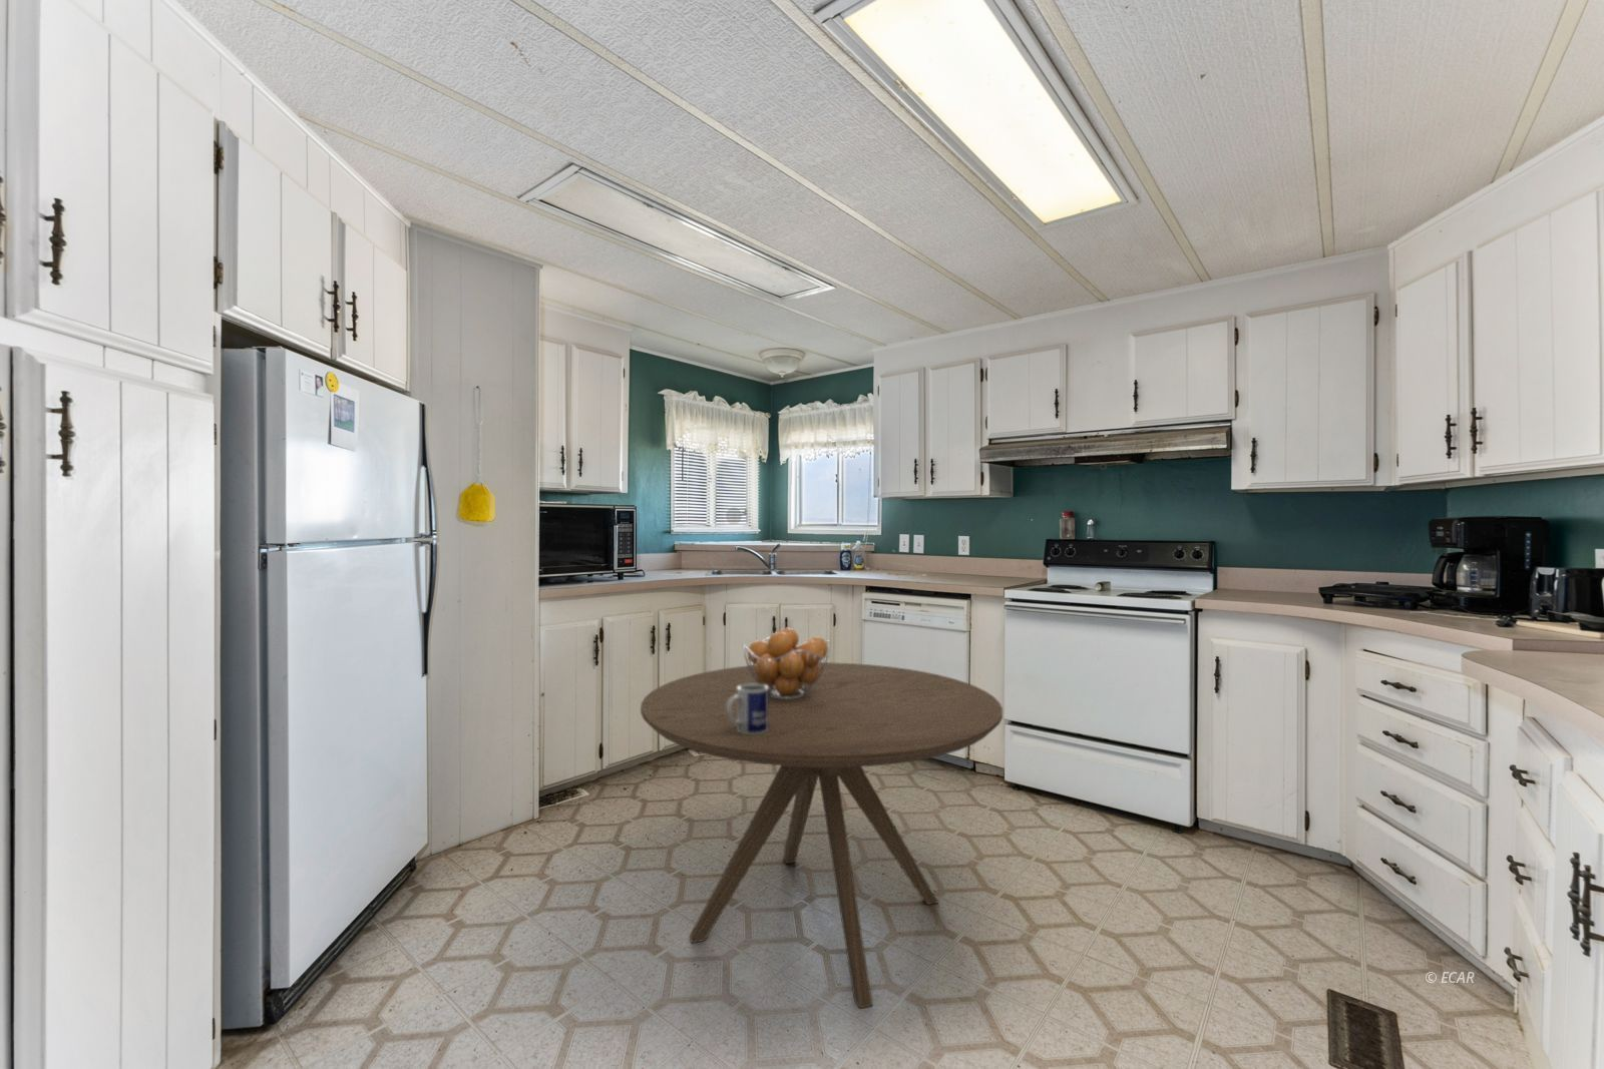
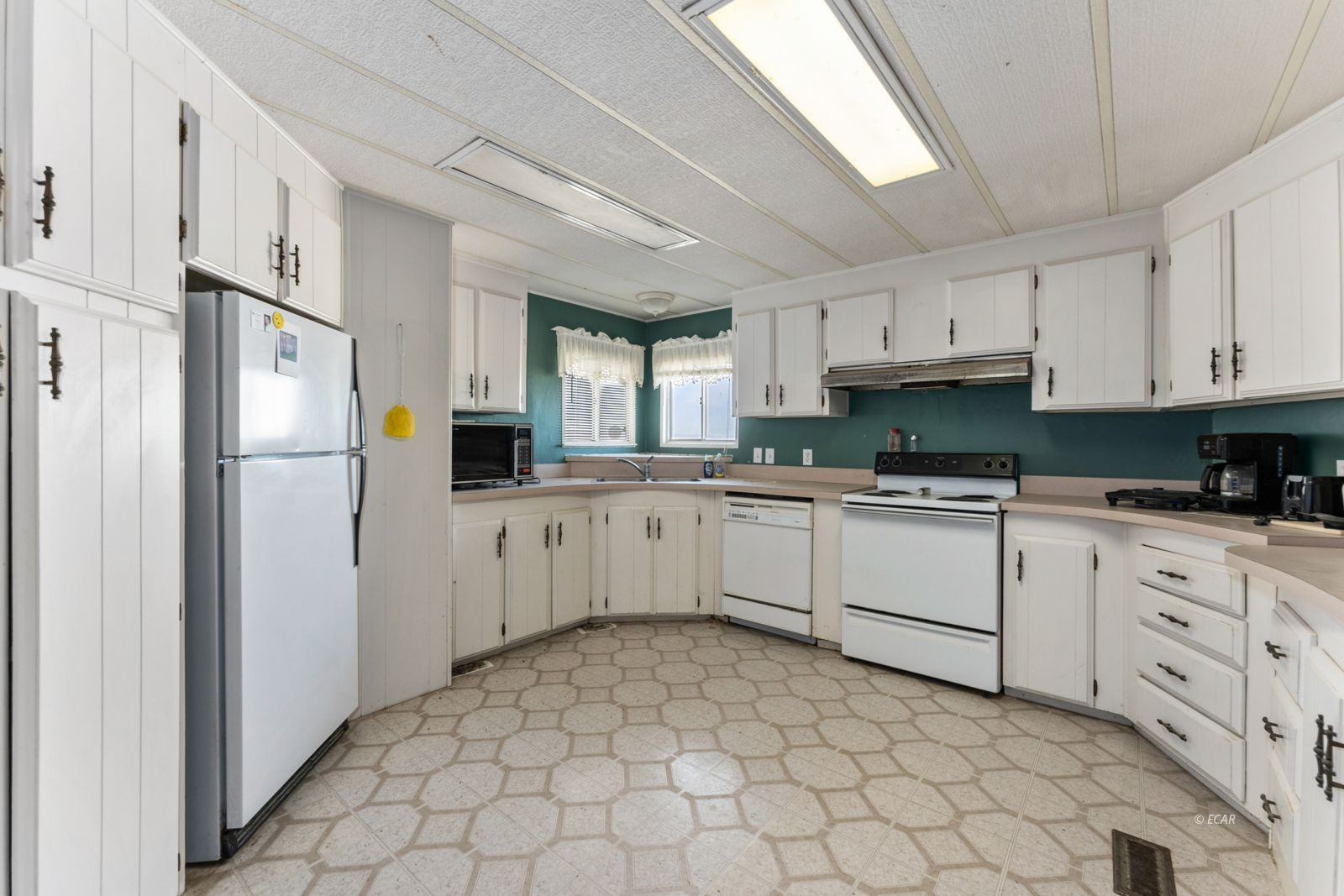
- mug (746, 710)
- dining table (823, 805)
- fruit basket (786, 661)
